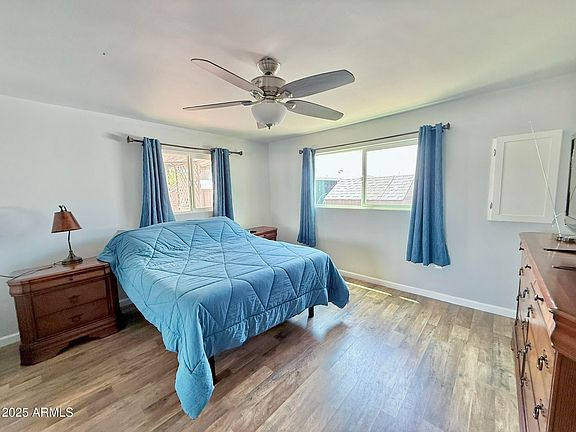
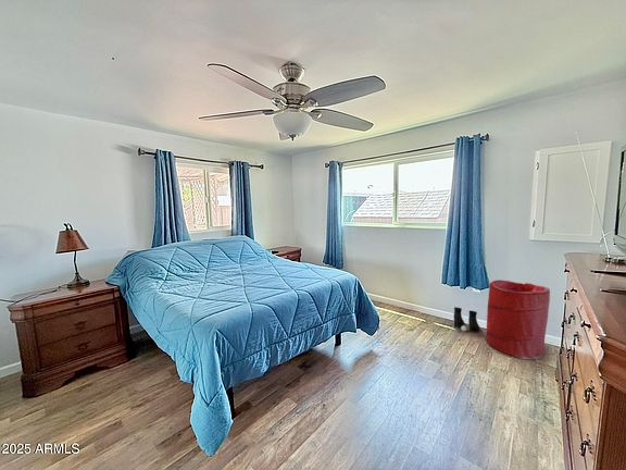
+ laundry hamper (515, 314)
+ boots (468, 317)
